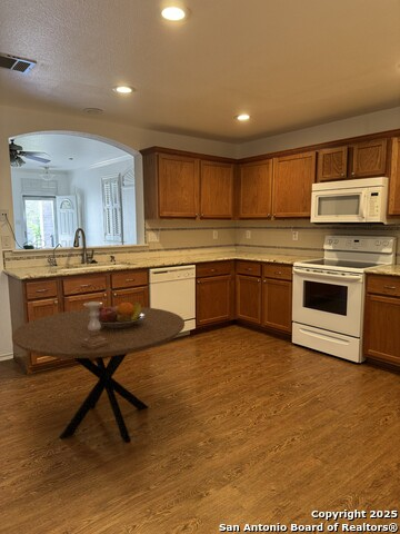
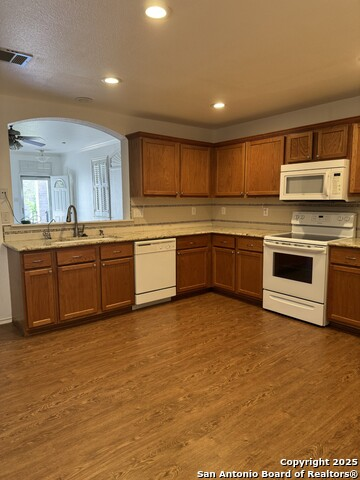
- dining table (104, 373)
- fruit bowl (118, 314)
- candle holder (93, 324)
